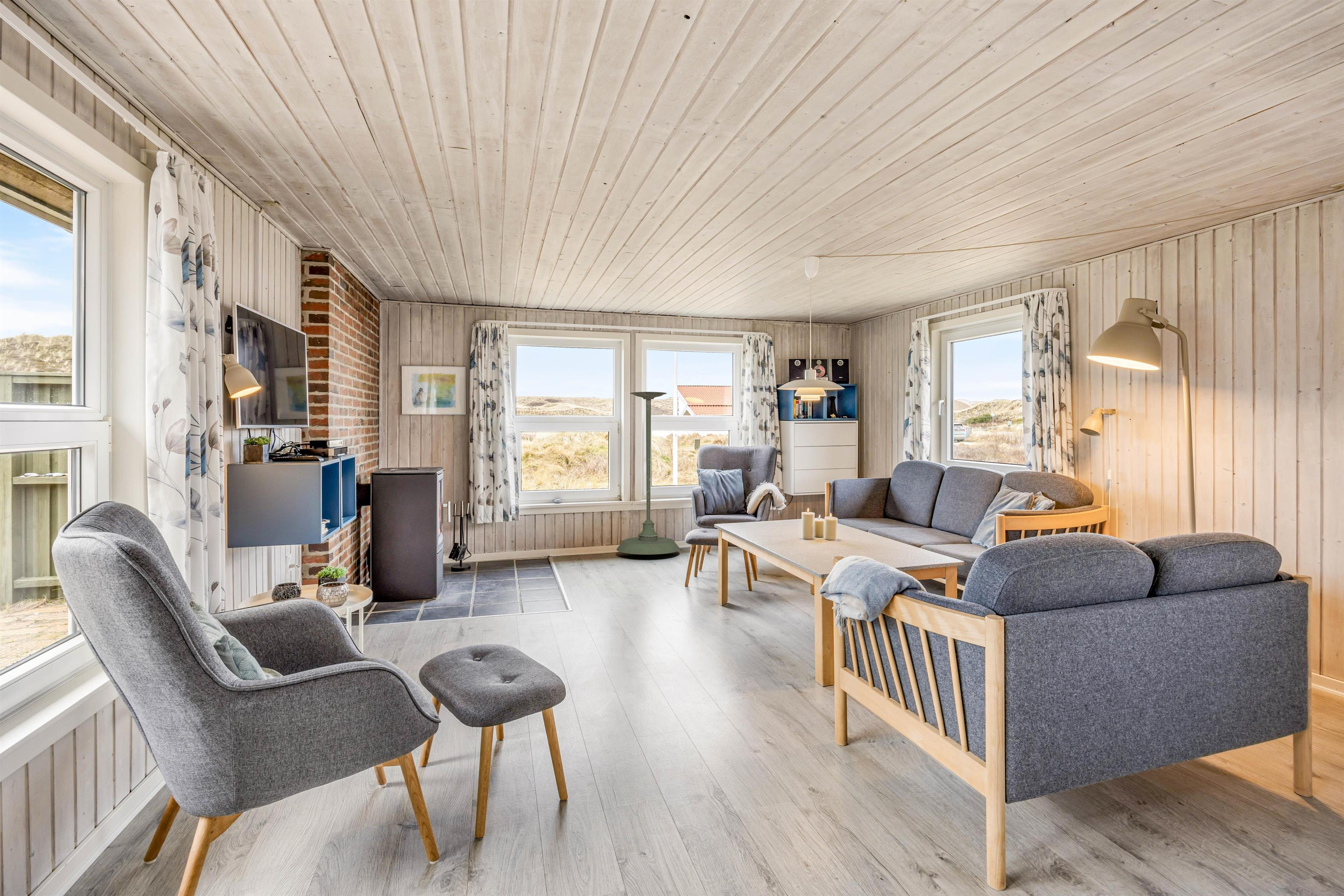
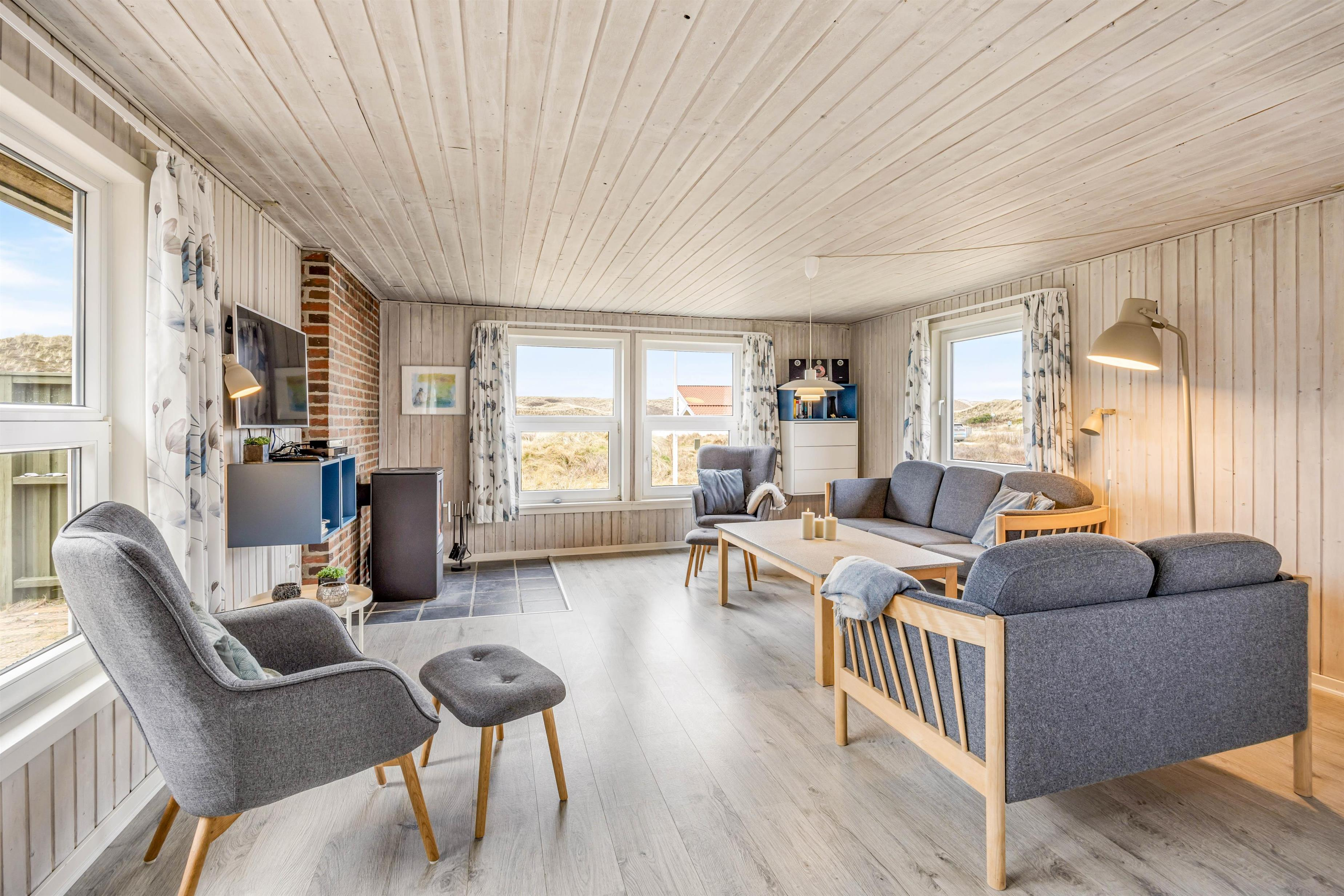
- plant stand (648, 474)
